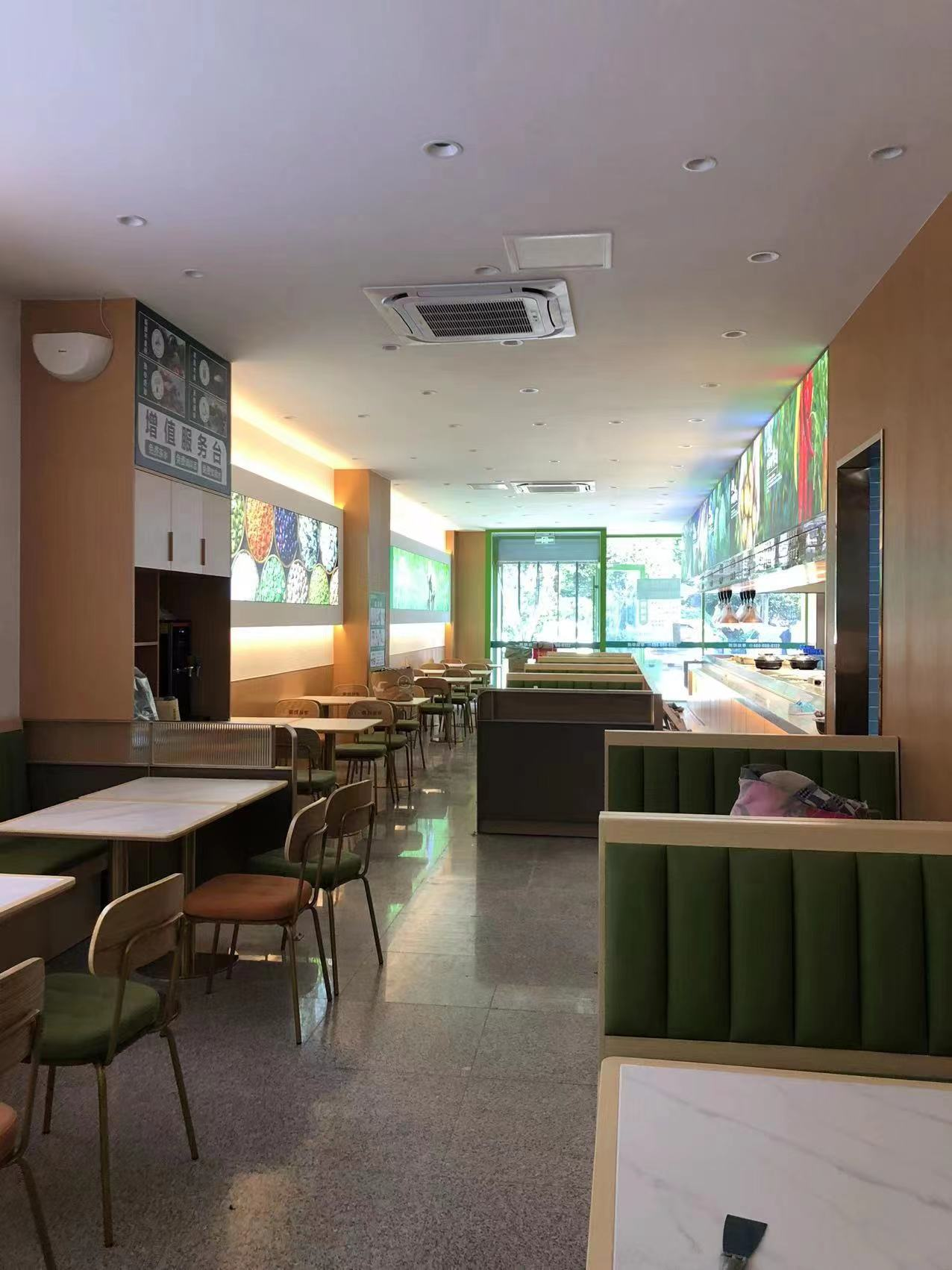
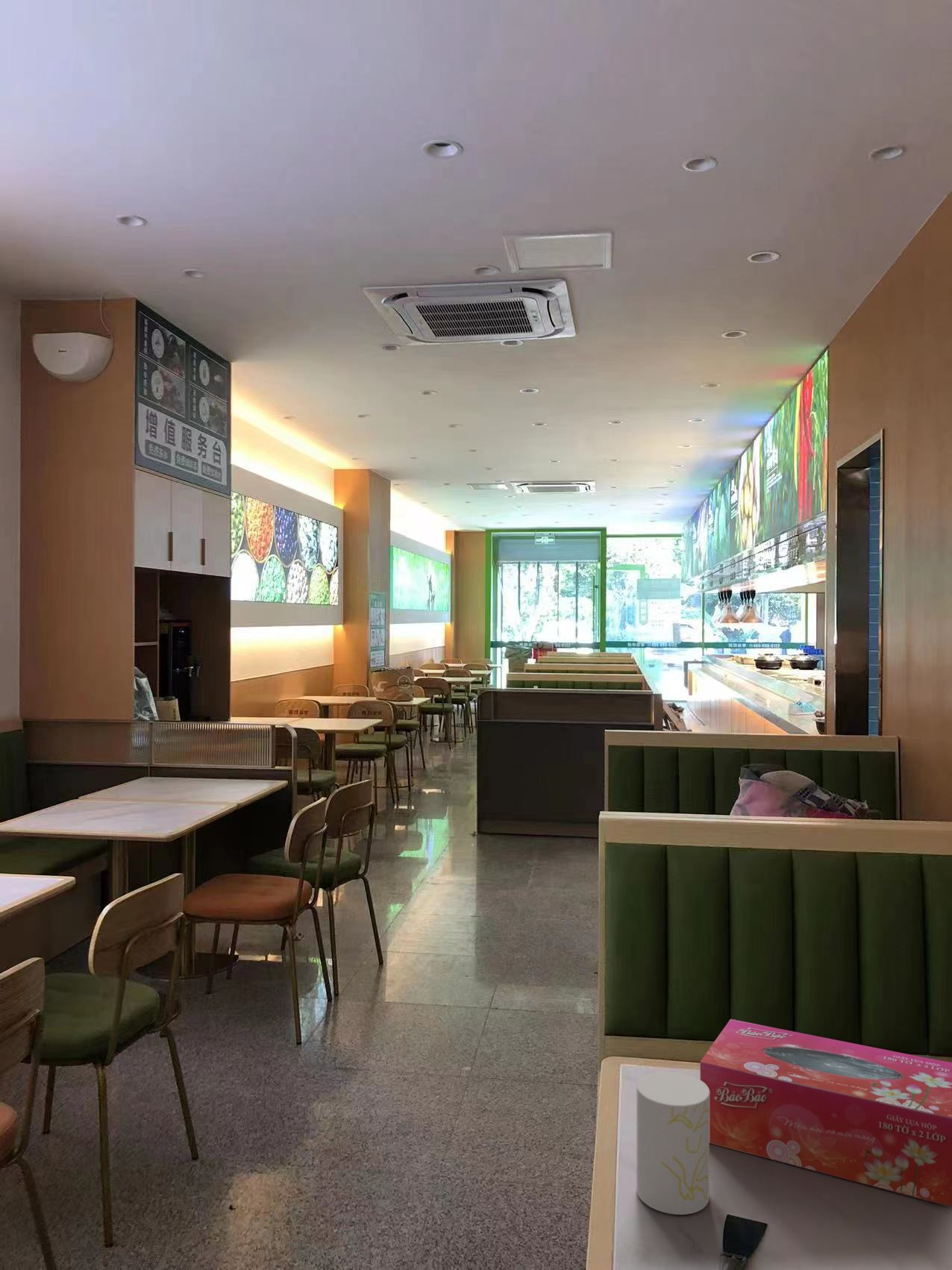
+ tissue box (830, 1103)
+ cup (672, 1140)
